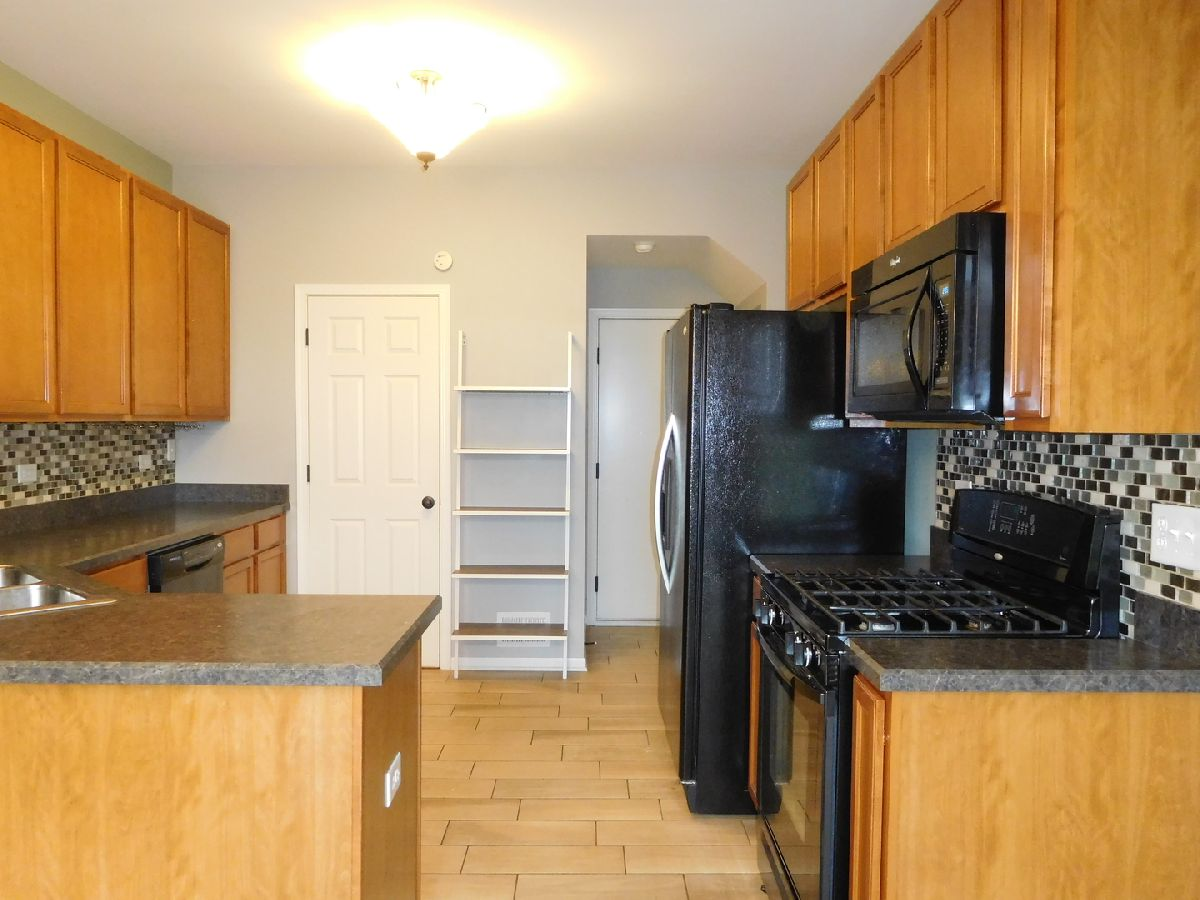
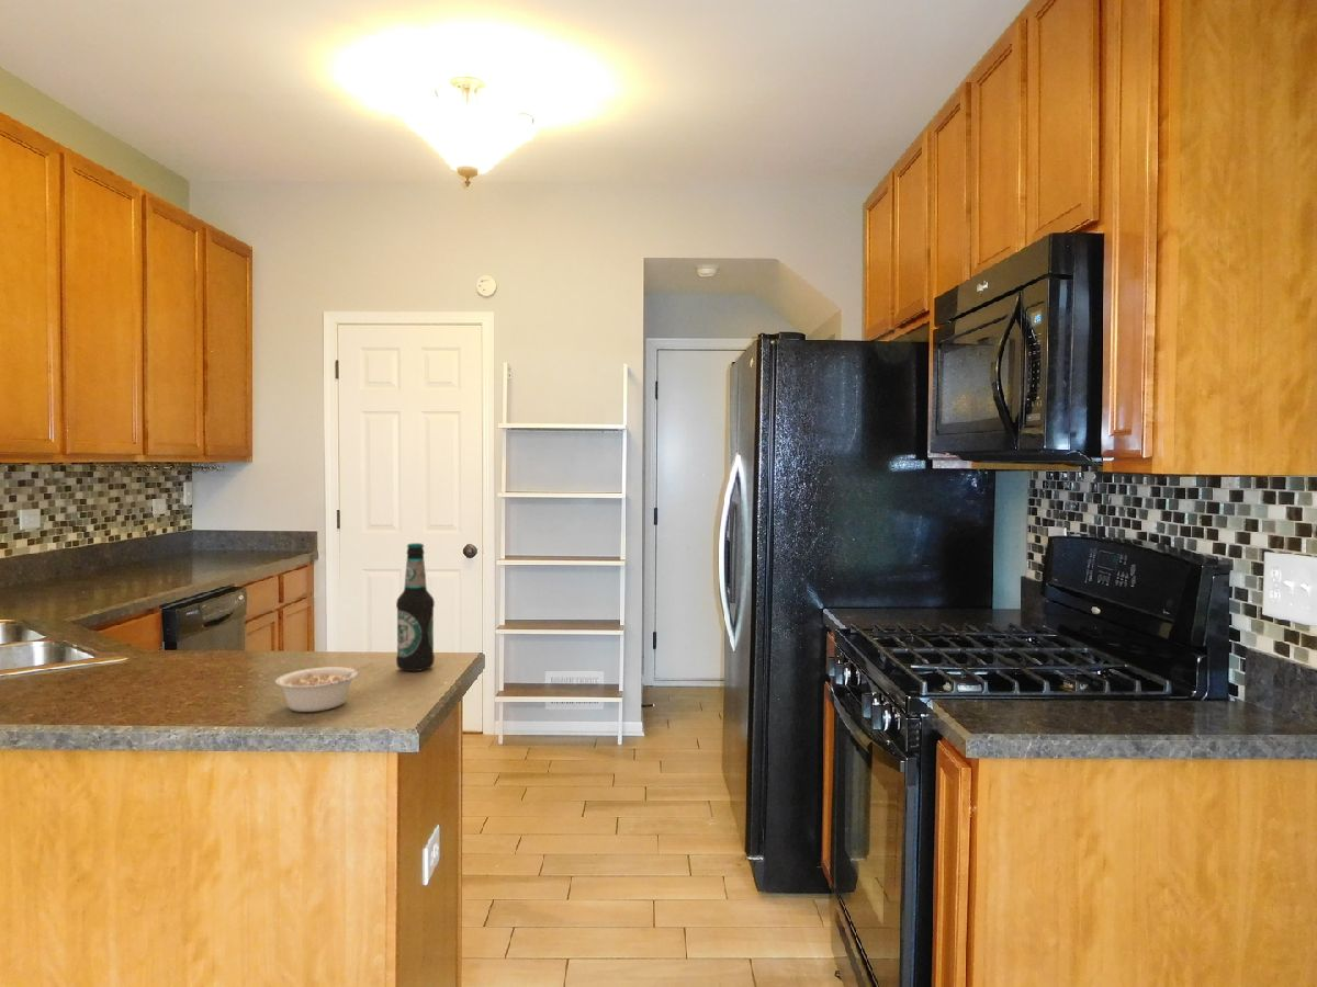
+ bottle (415, 605)
+ legume (319, 687)
